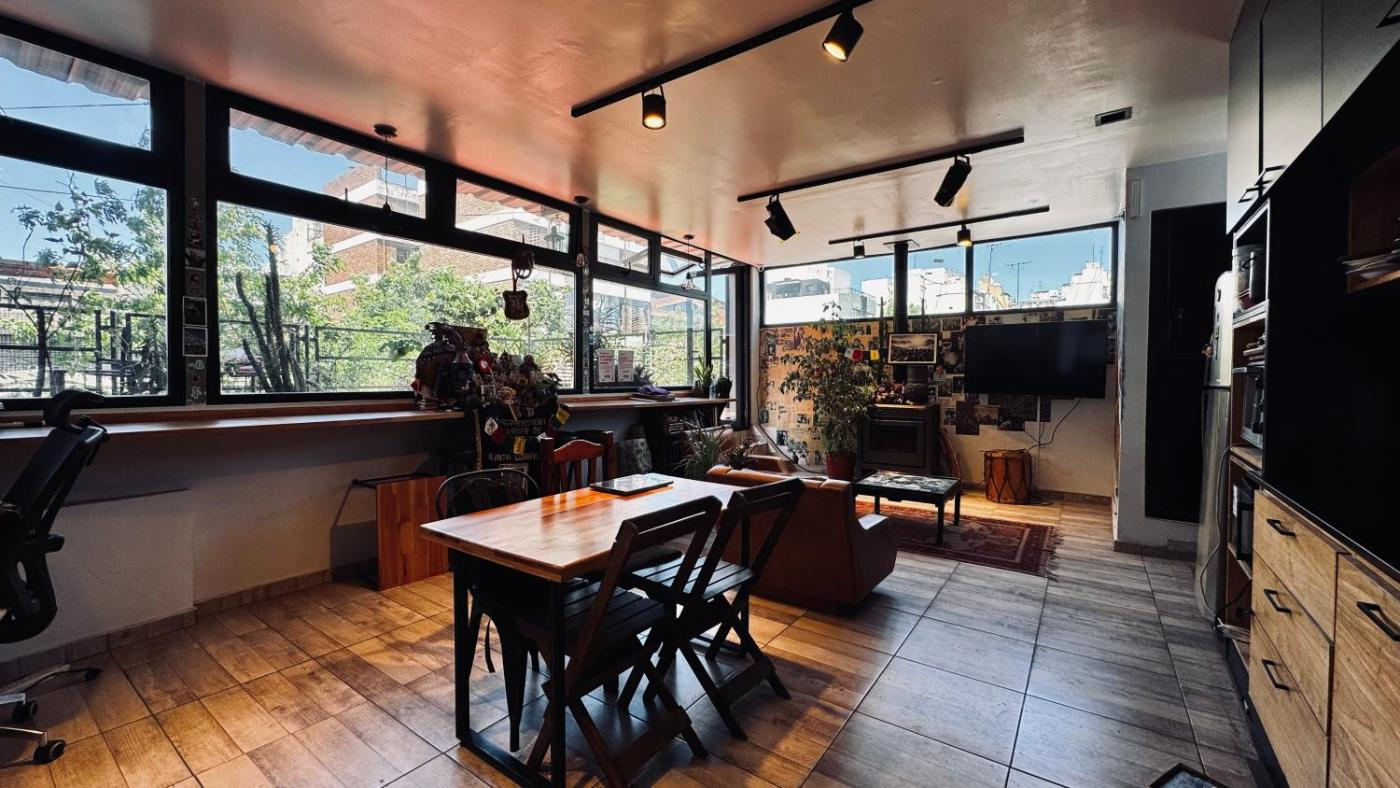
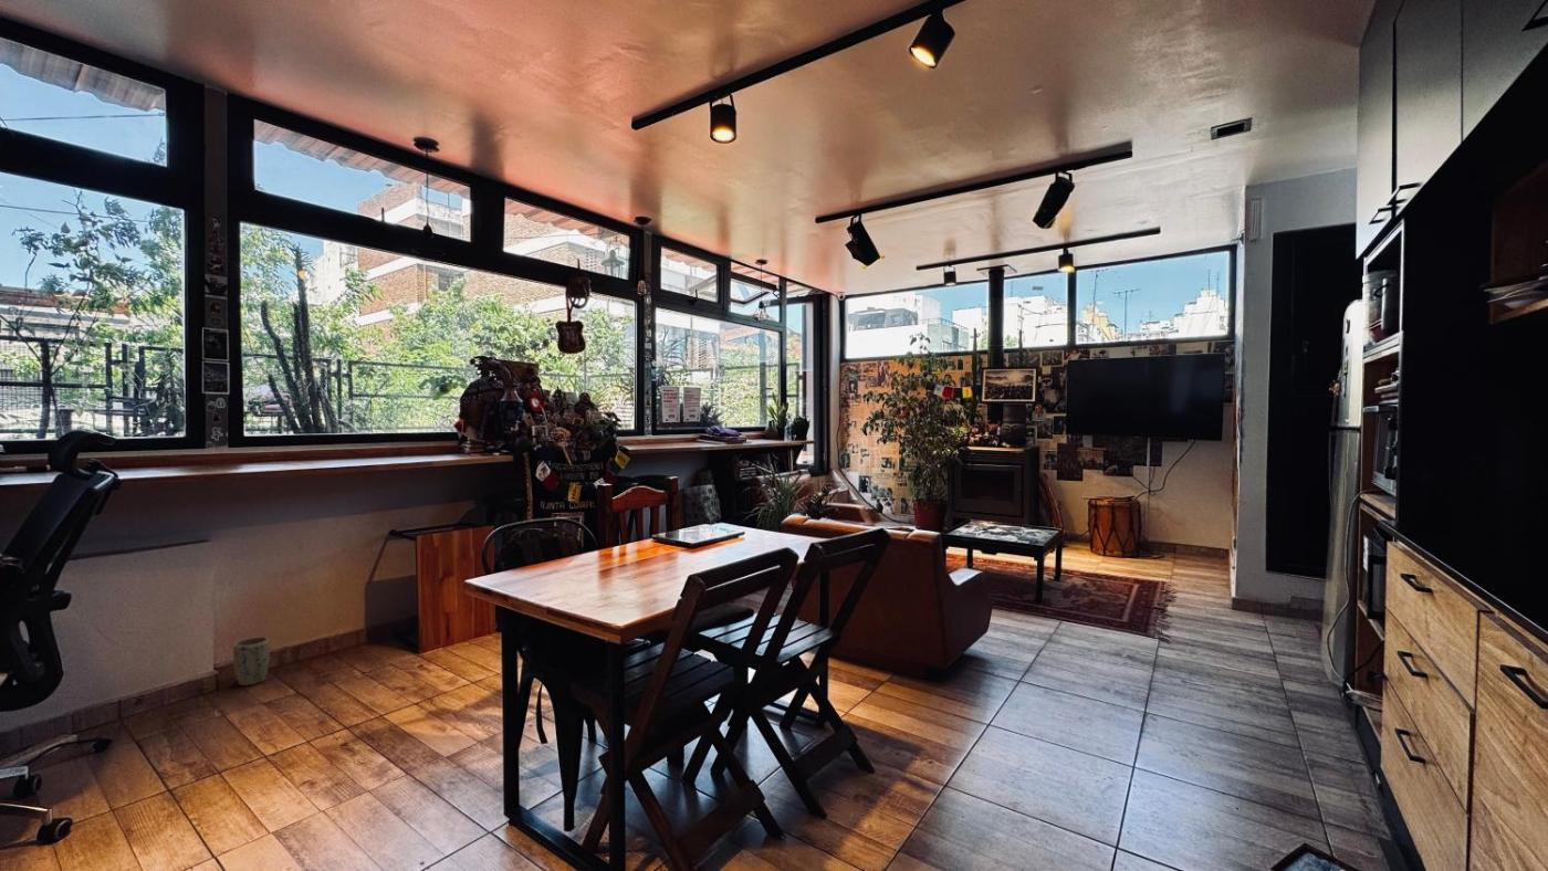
+ plant pot (251, 661)
